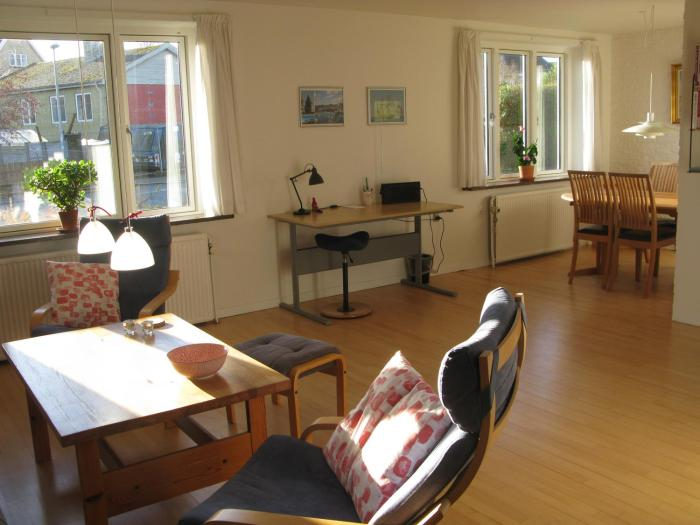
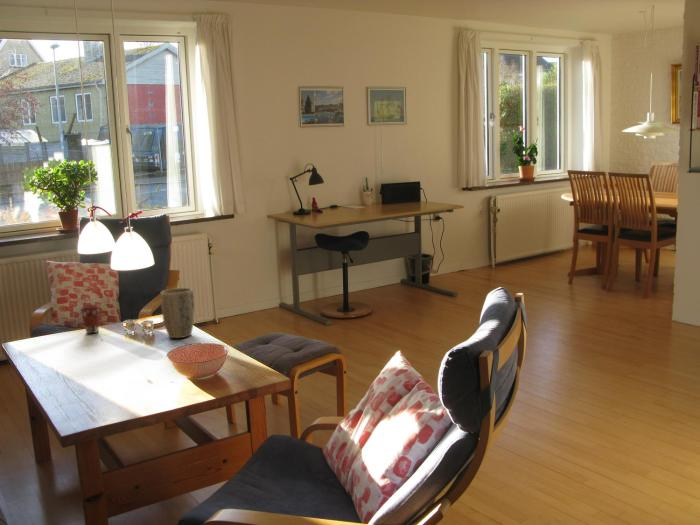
+ coffee cup (91, 319)
+ plant pot (178, 313)
